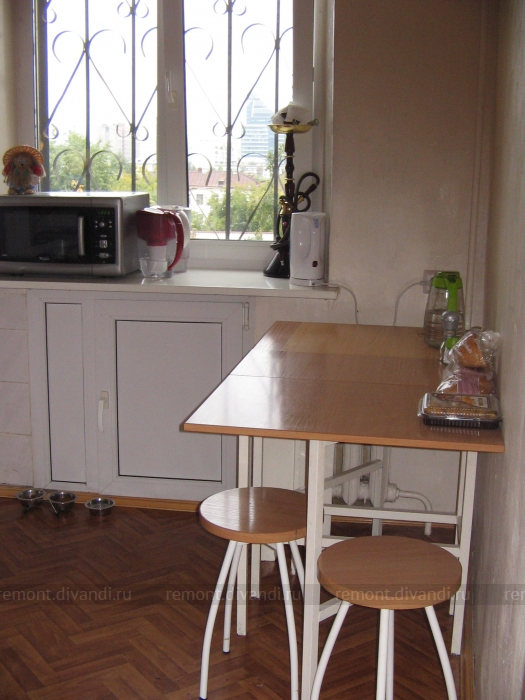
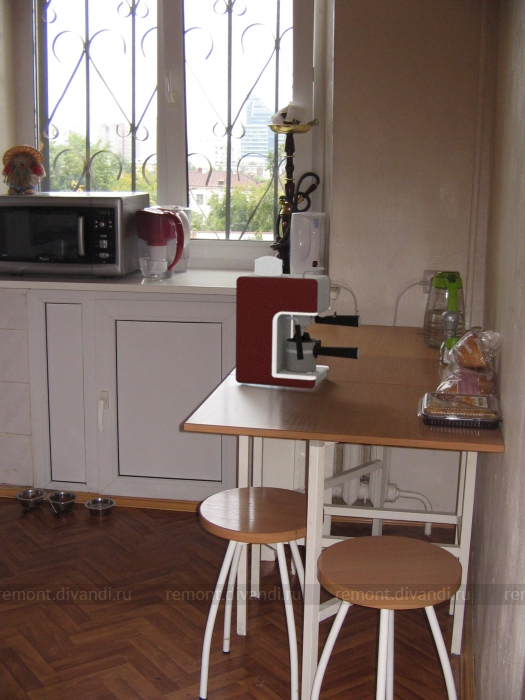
+ coffee maker (301, 320)
